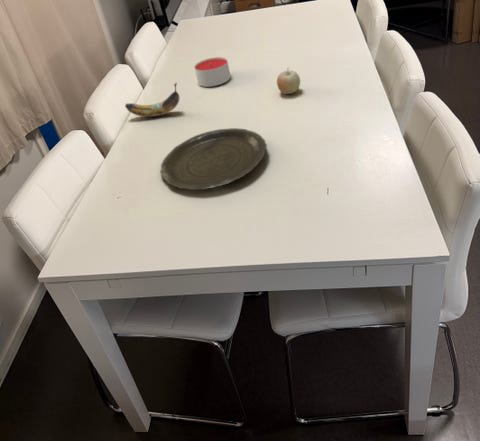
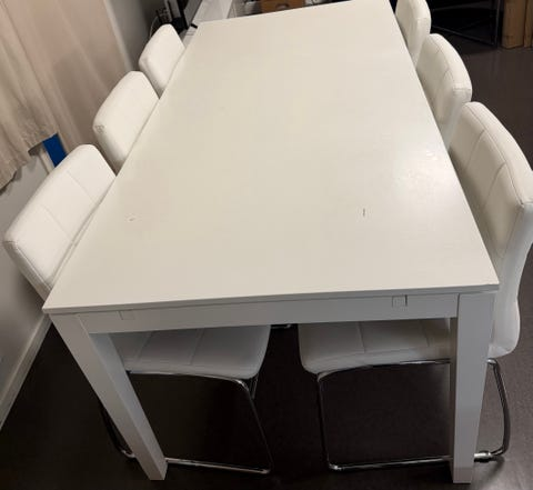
- banana (152, 104)
- fruit (287, 80)
- candle (212, 71)
- plate (213, 158)
